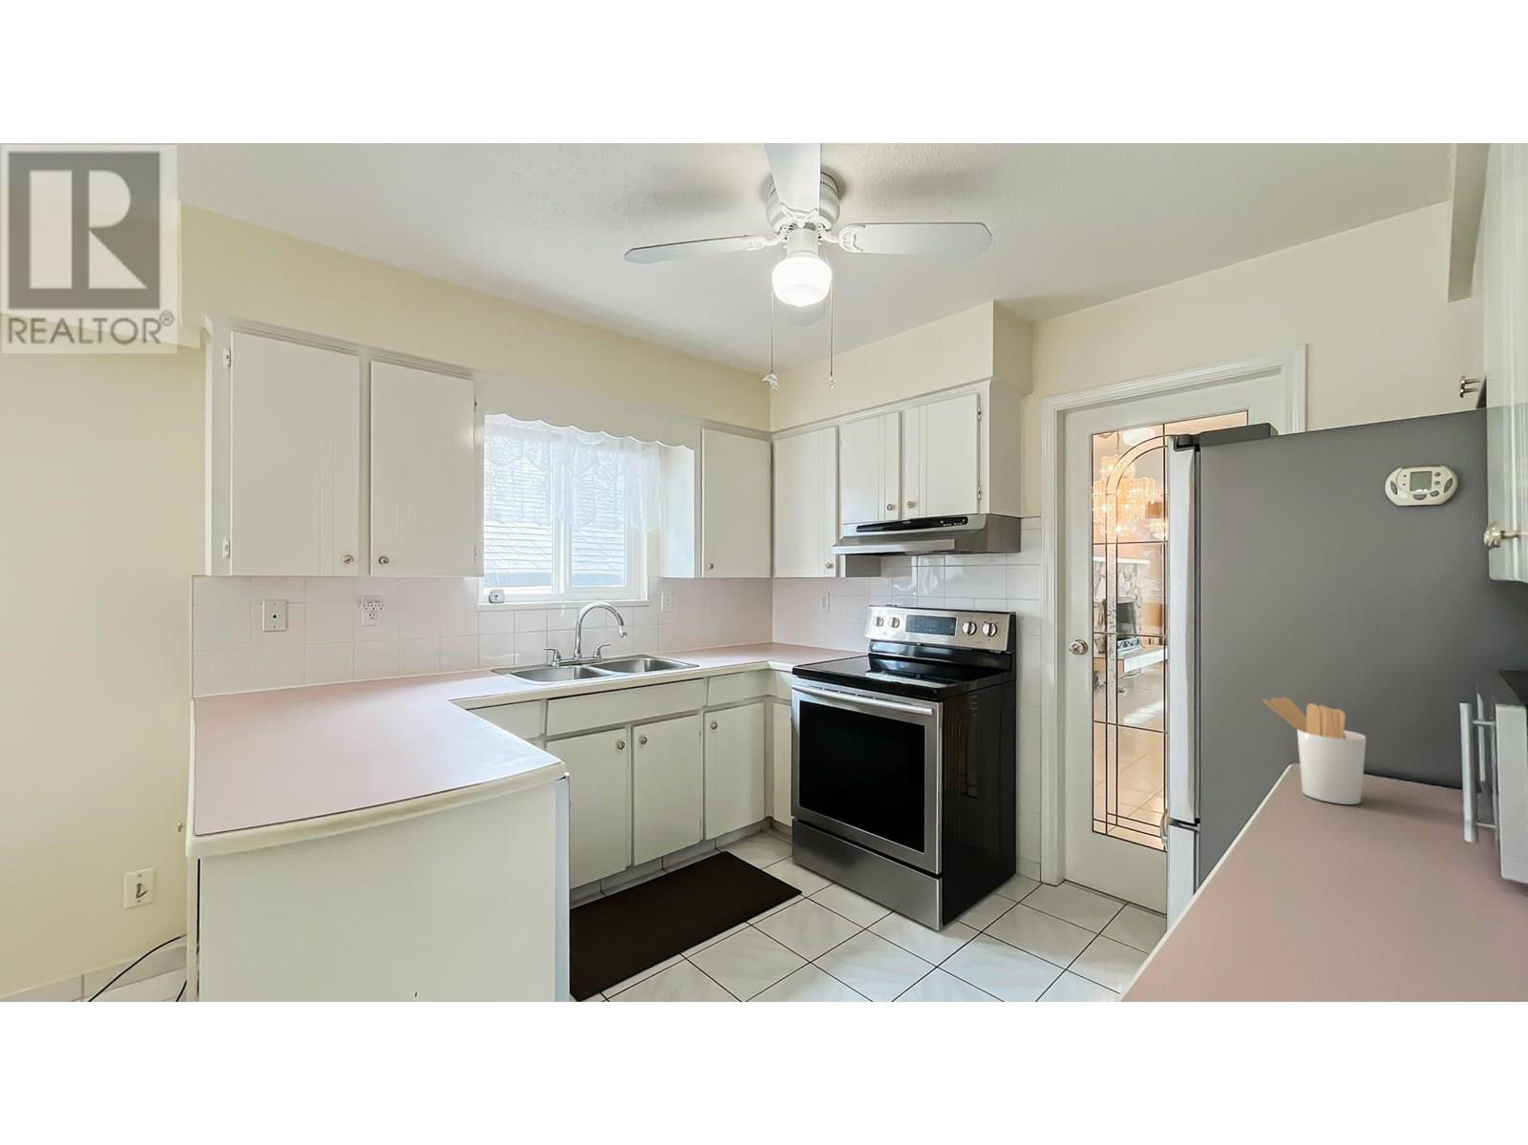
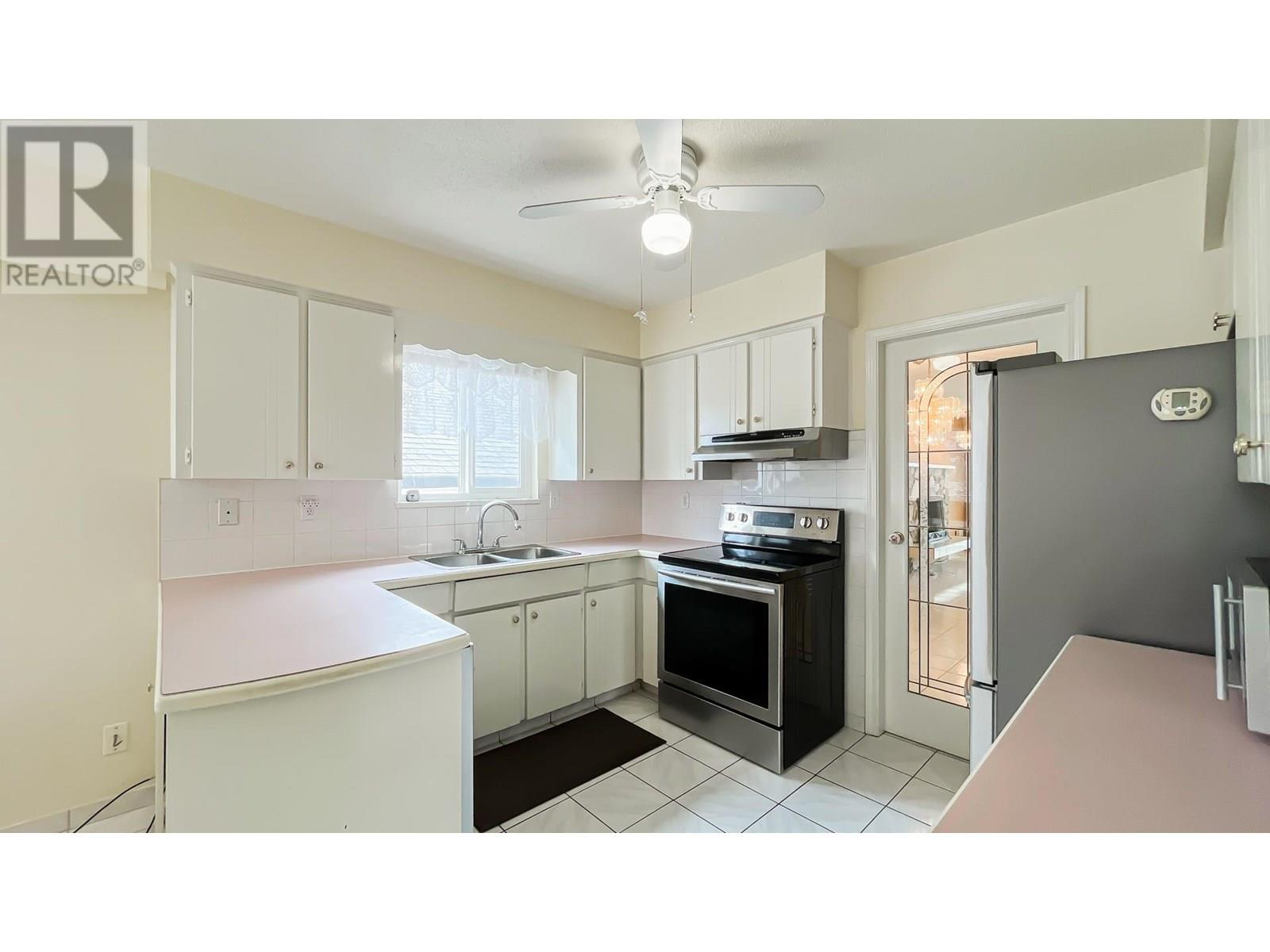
- utensil holder (1313, 746)
